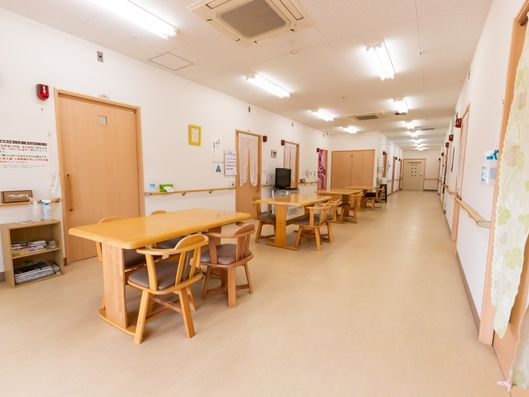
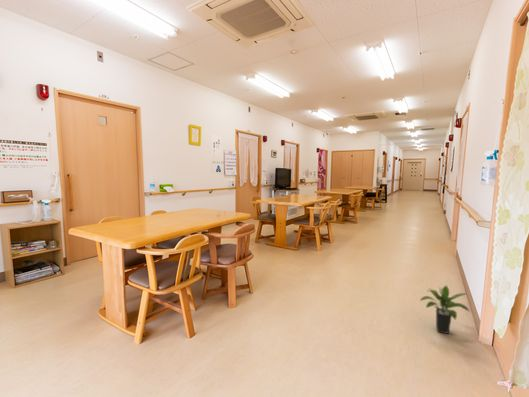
+ potted plant (443, 309)
